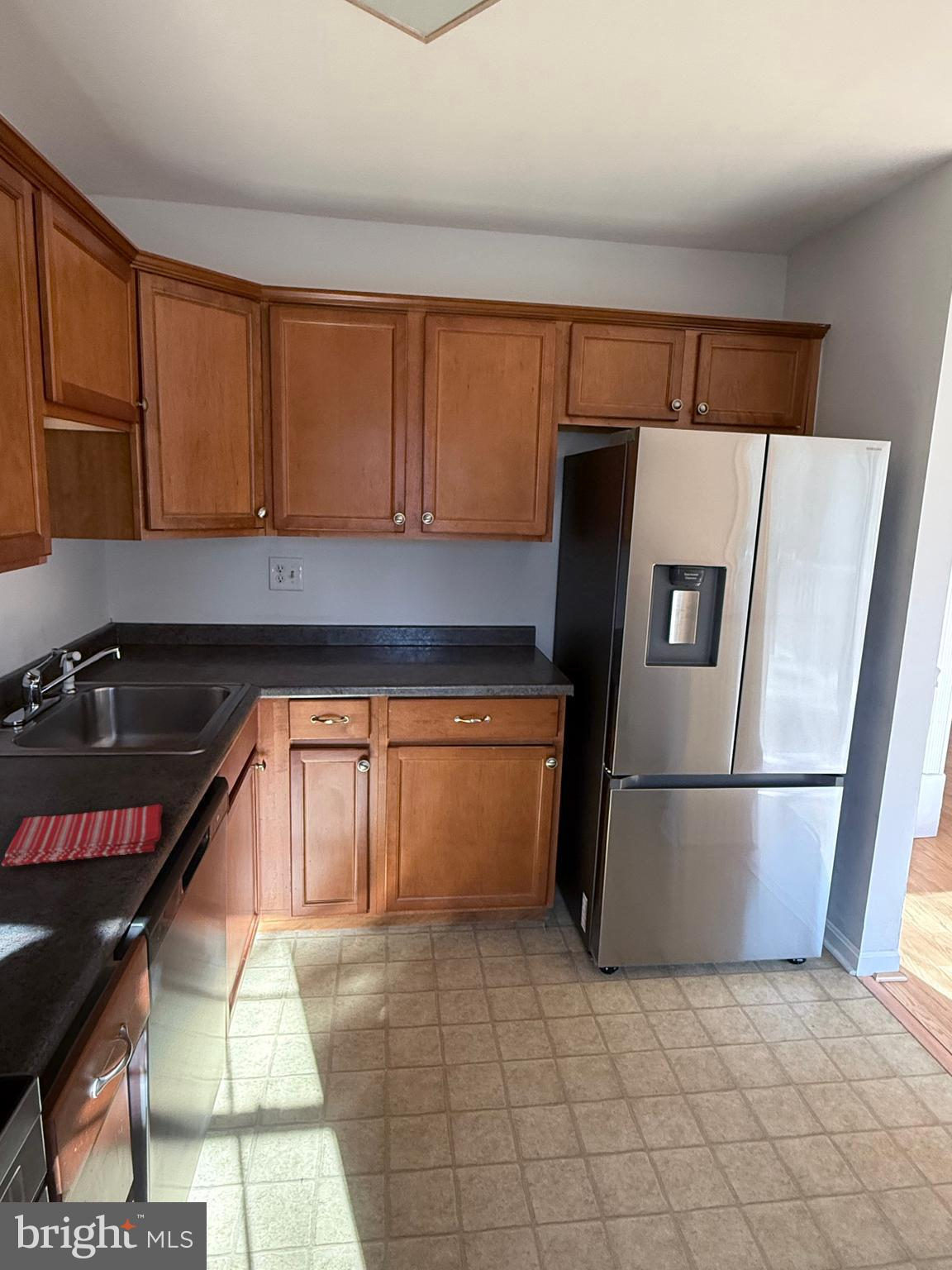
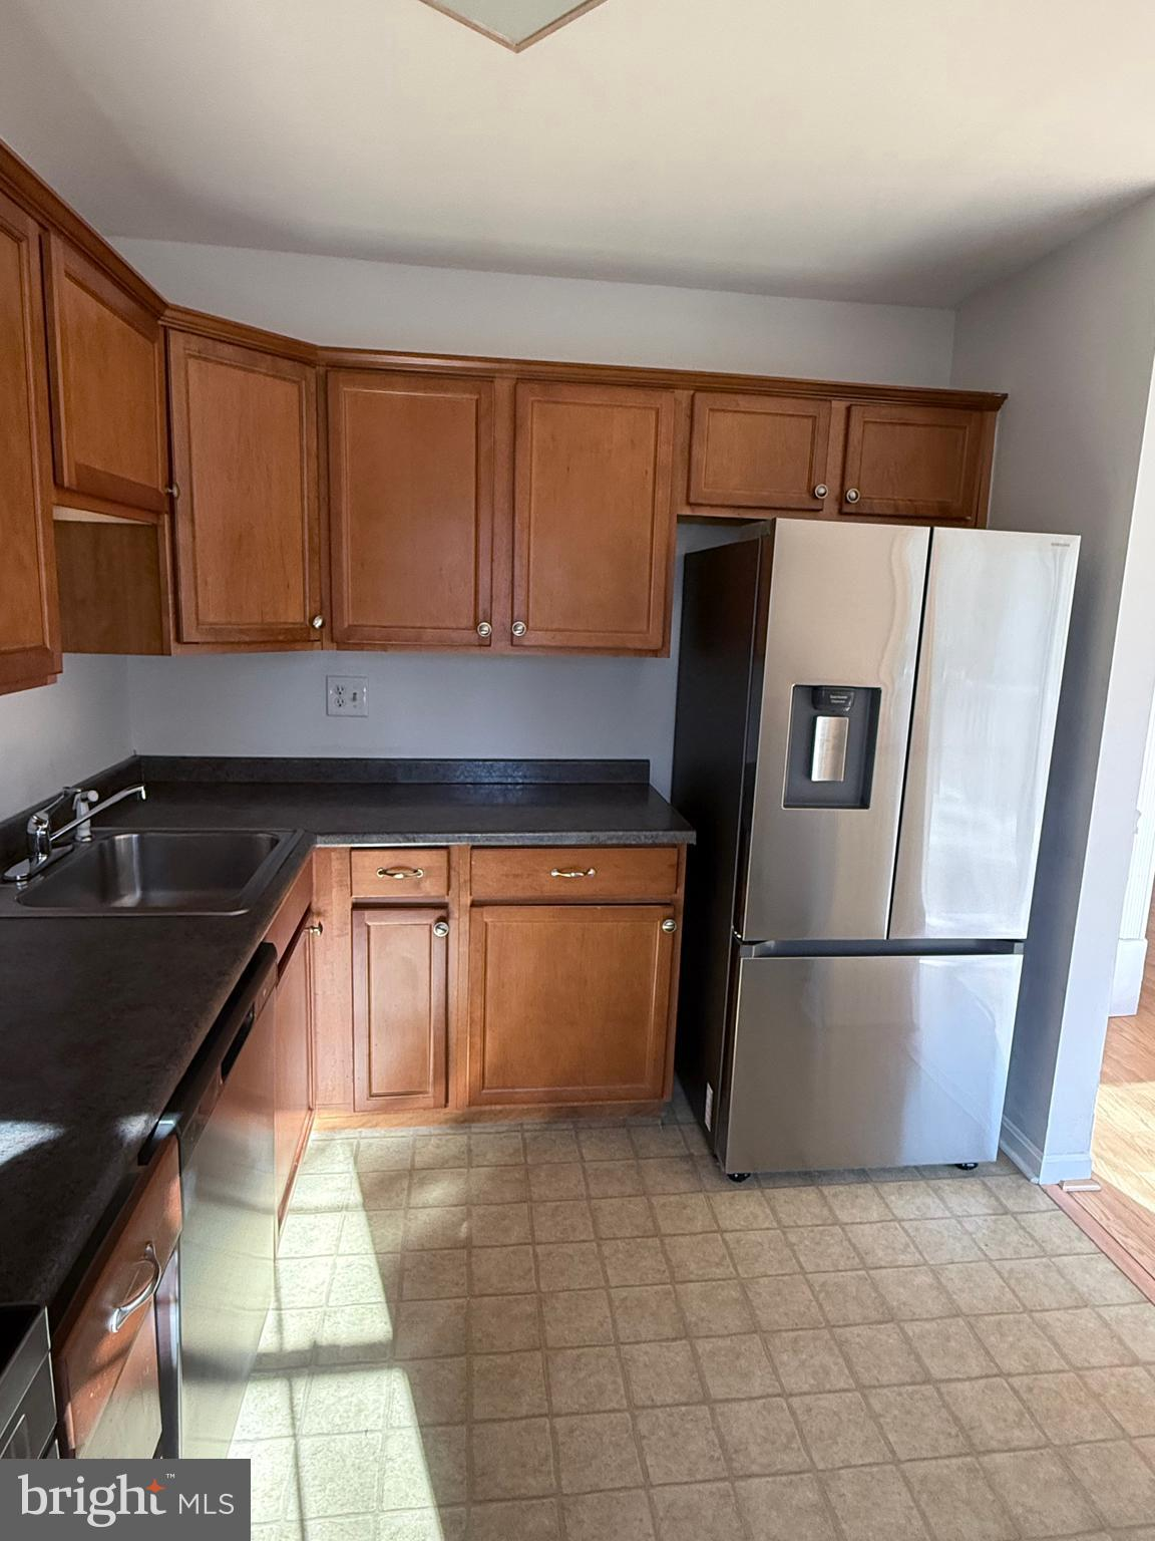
- dish towel (89, 831)
